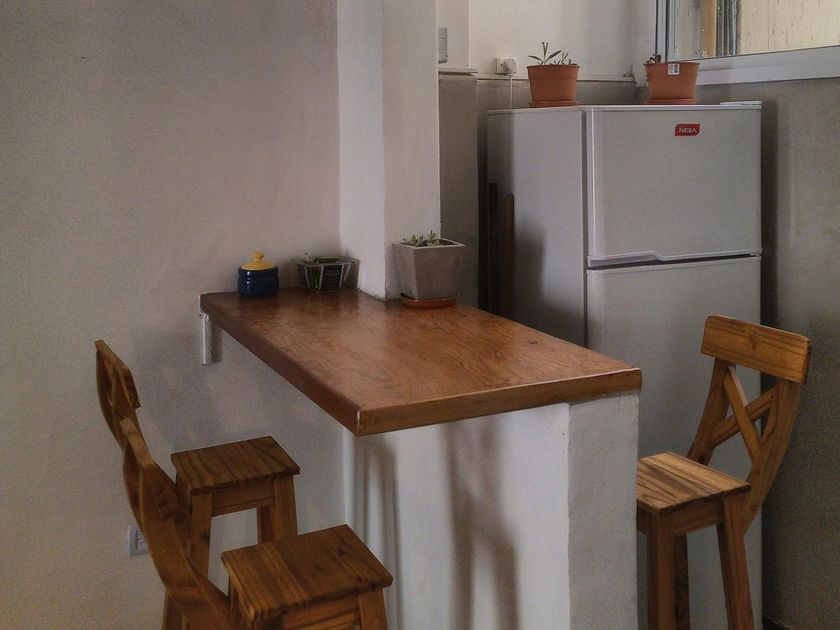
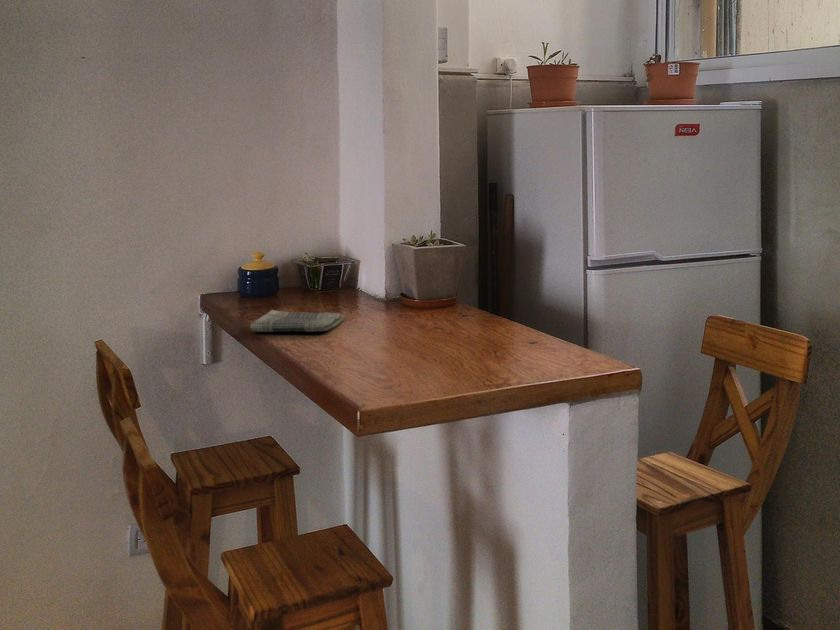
+ dish towel (299, 319)
